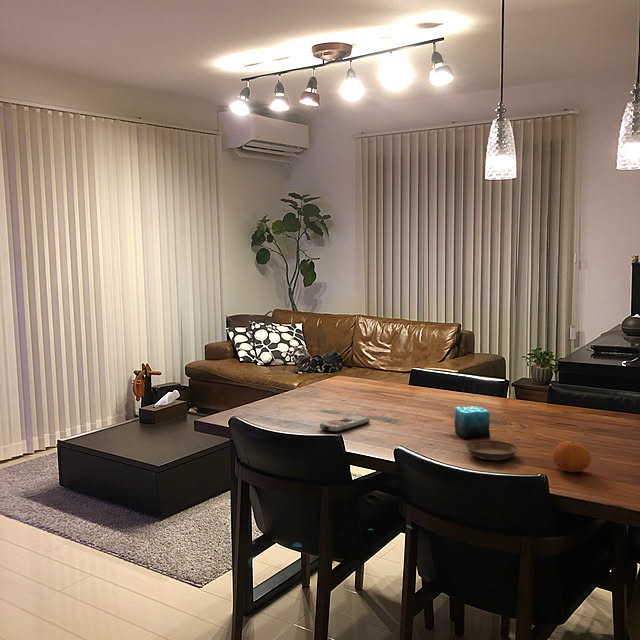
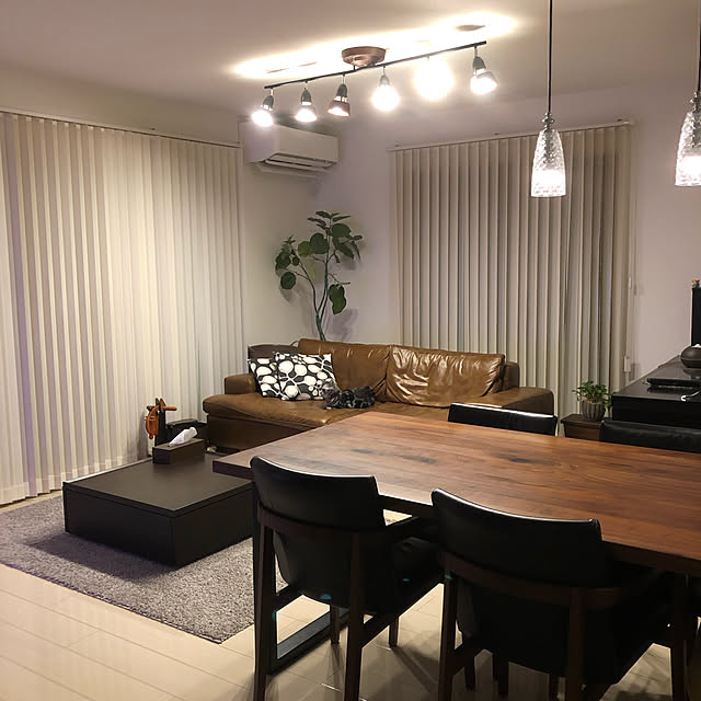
- fruit (571, 456)
- remote control (346, 423)
- saucer (491, 450)
- candle (471, 416)
